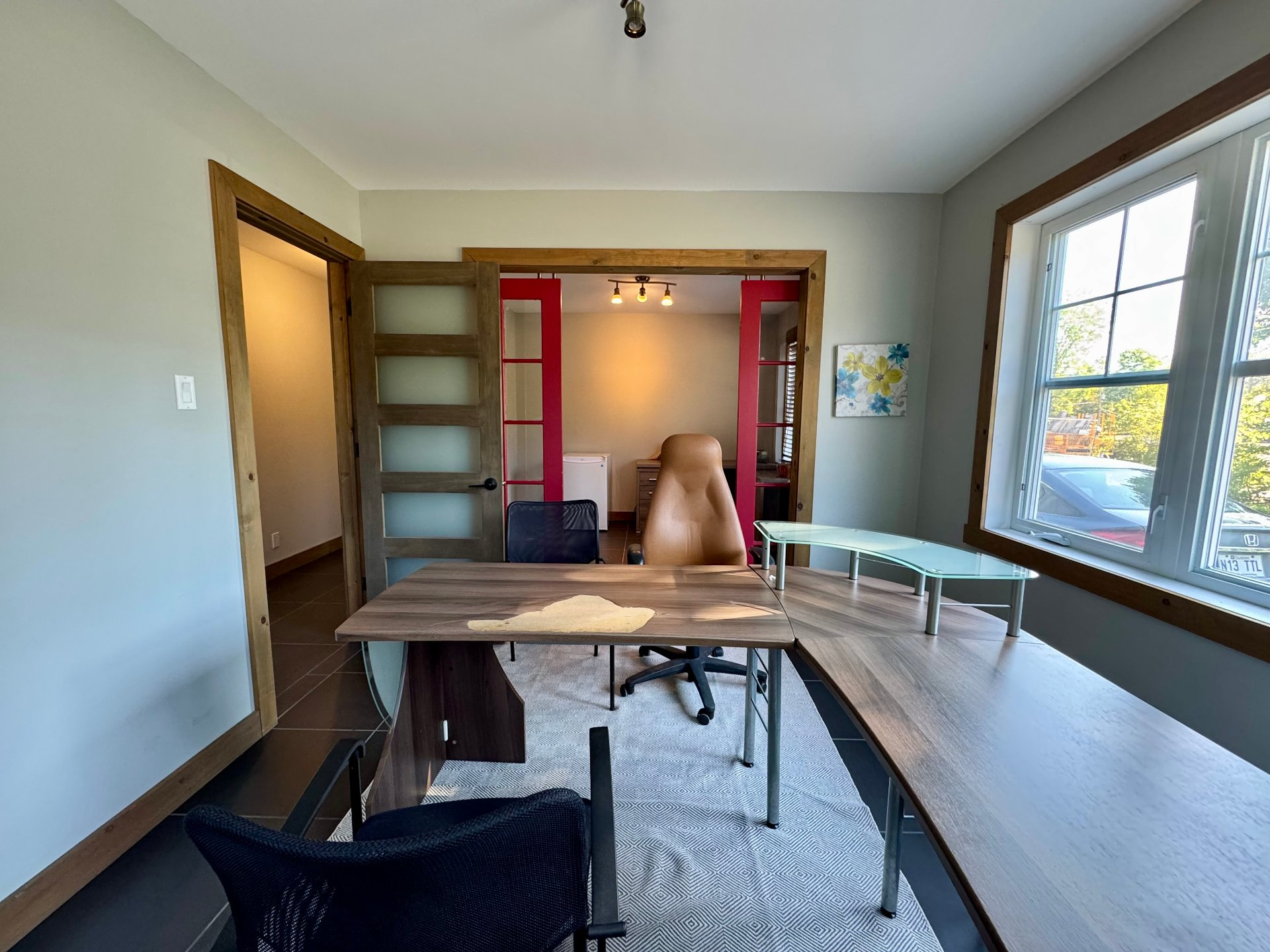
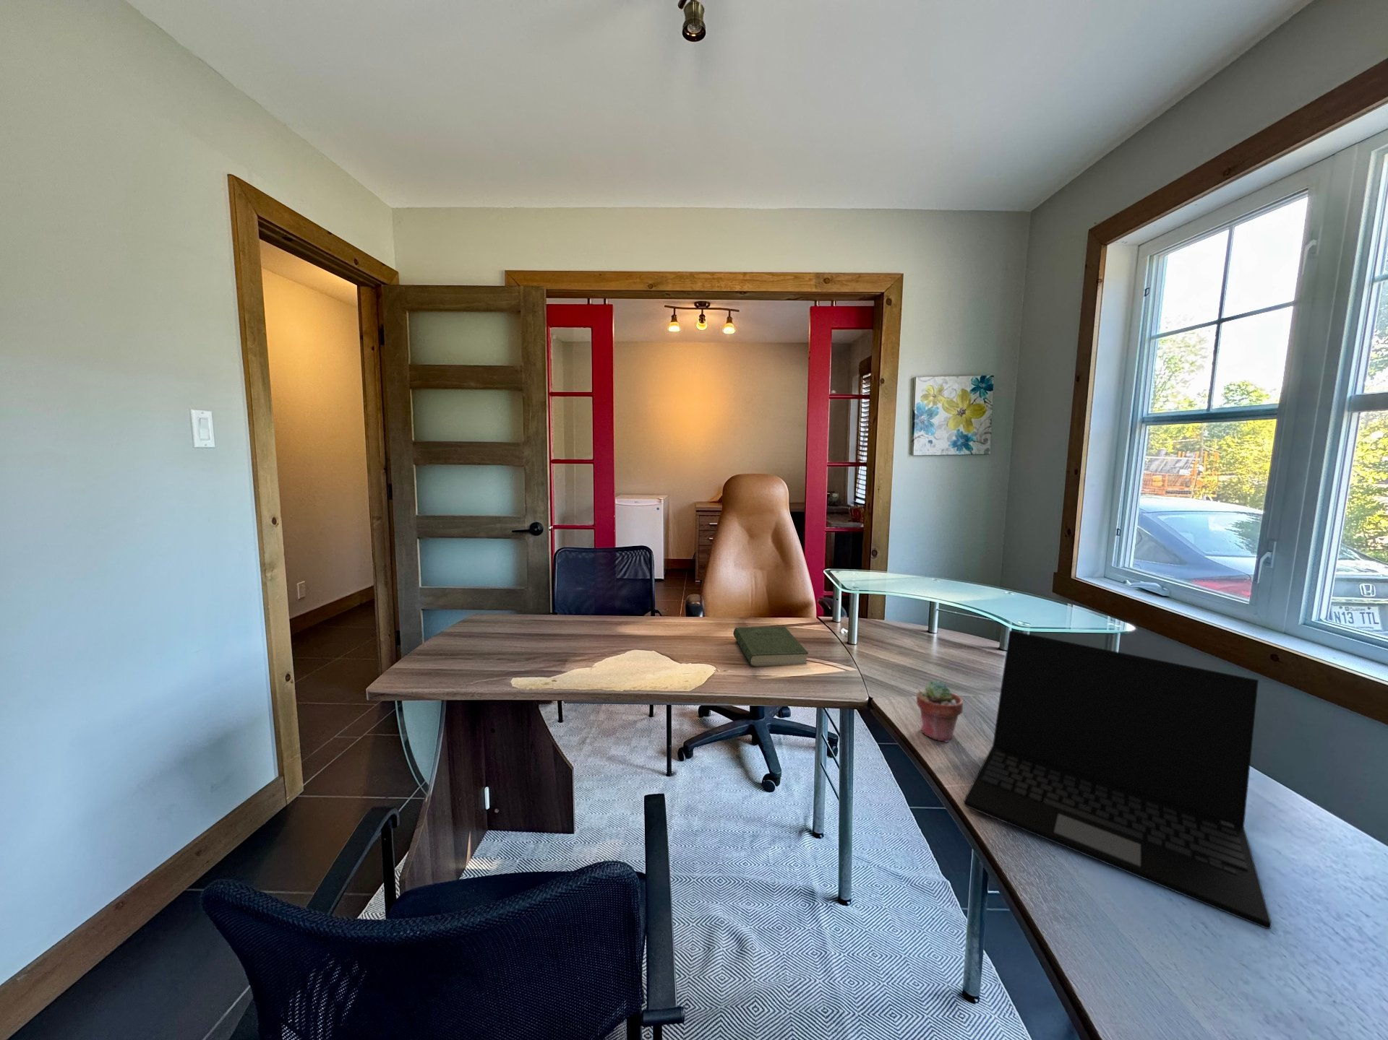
+ potted succulent (939, 708)
+ laptop (1107, 744)
+ book (767, 645)
